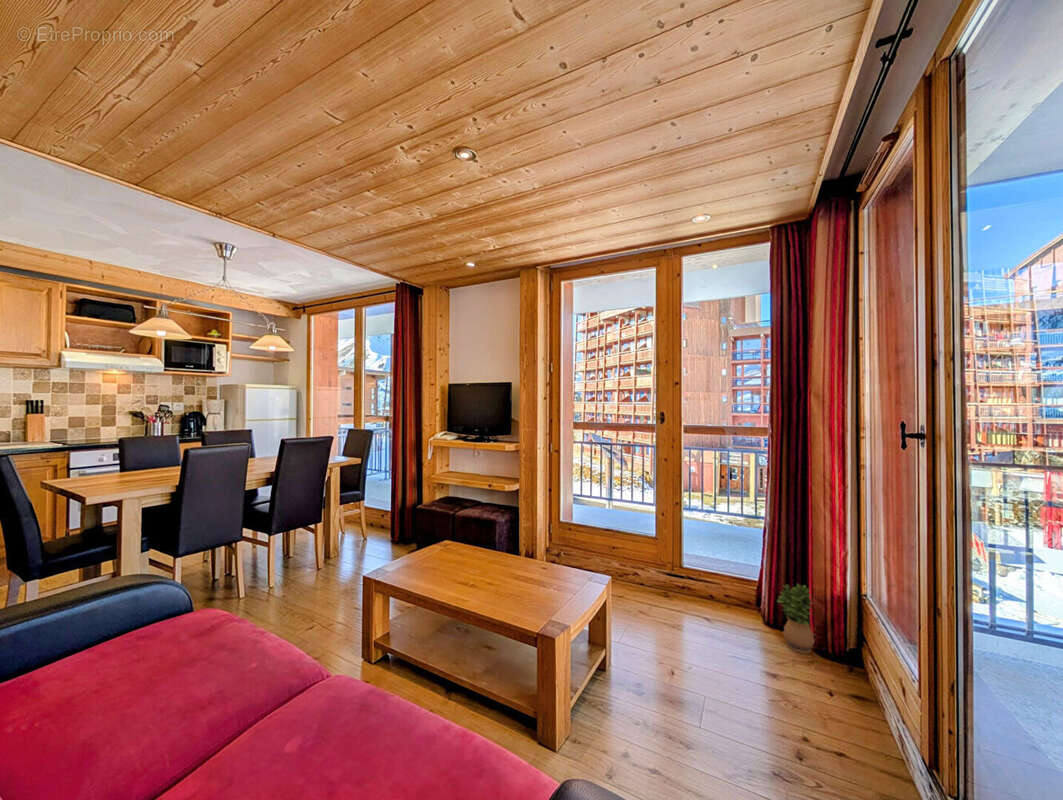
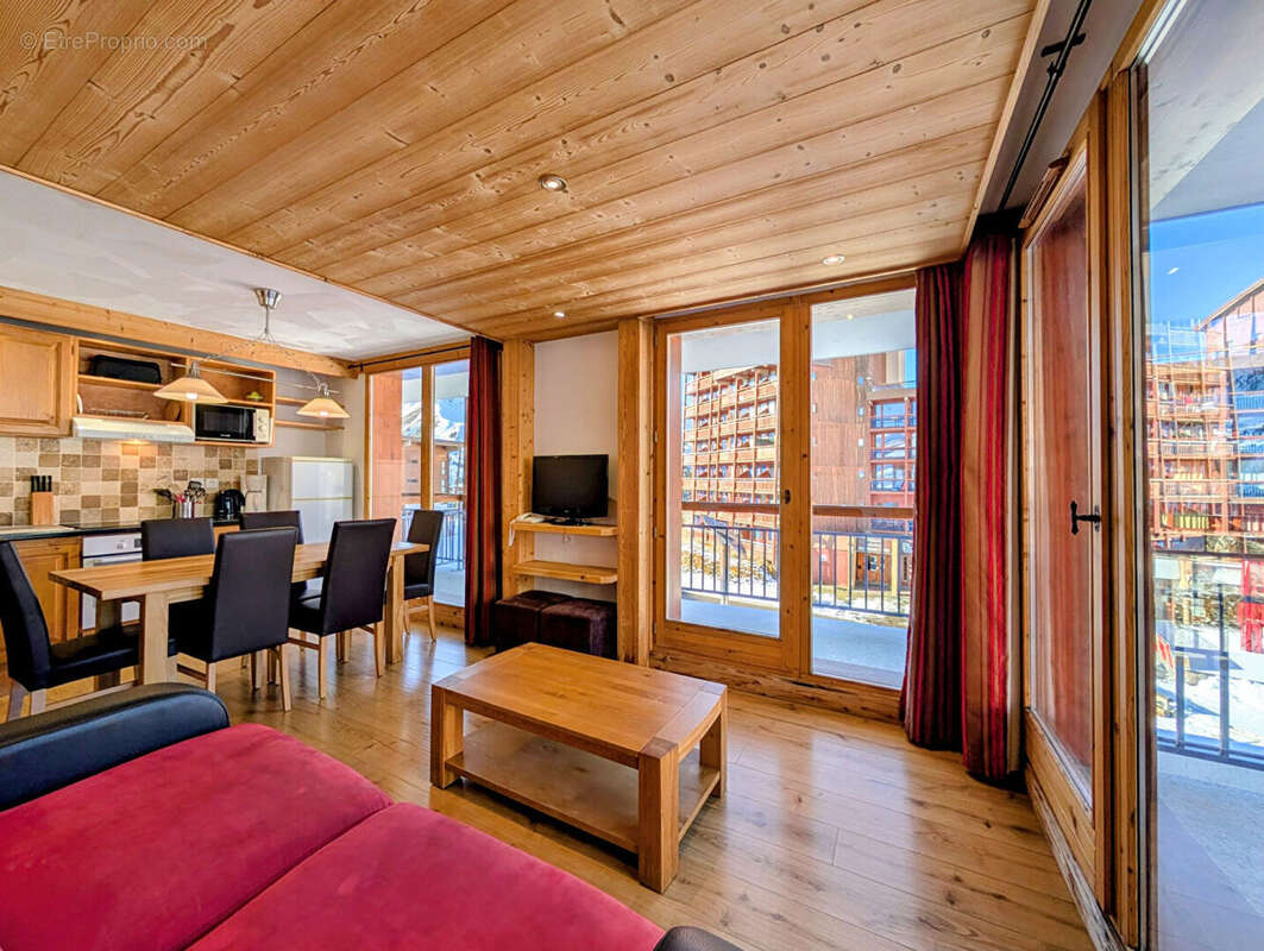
- potted plant (797, 613)
